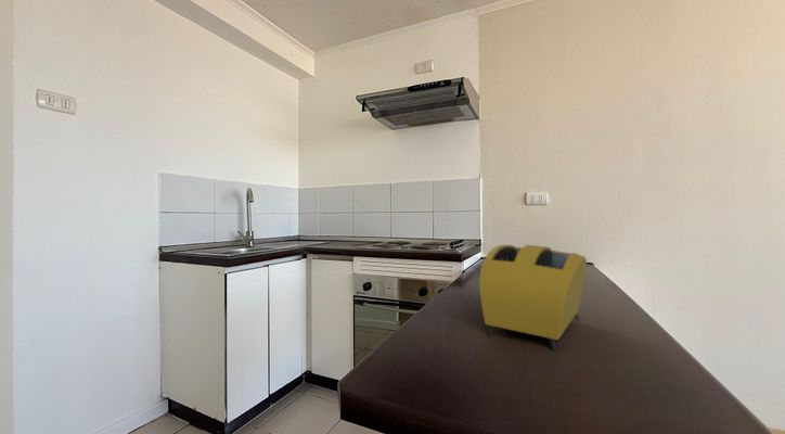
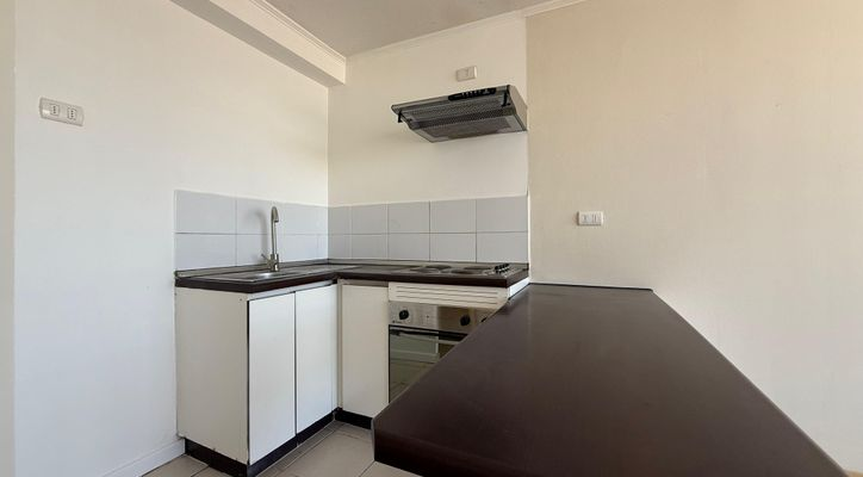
- toaster (537, 286)
